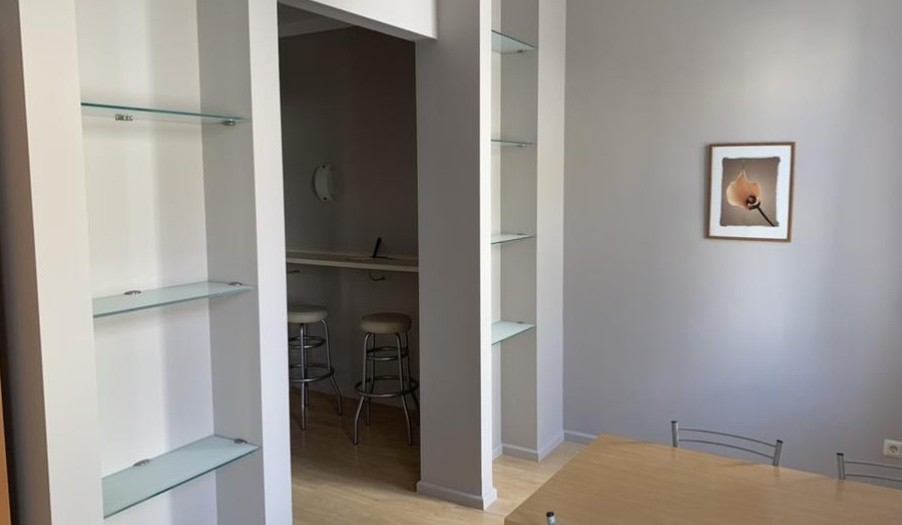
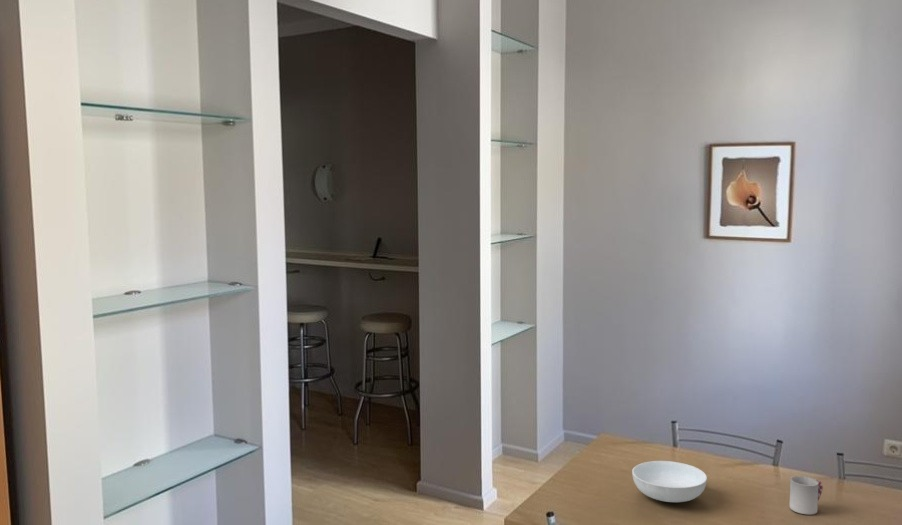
+ cup (808, 494)
+ serving bowl (668, 484)
